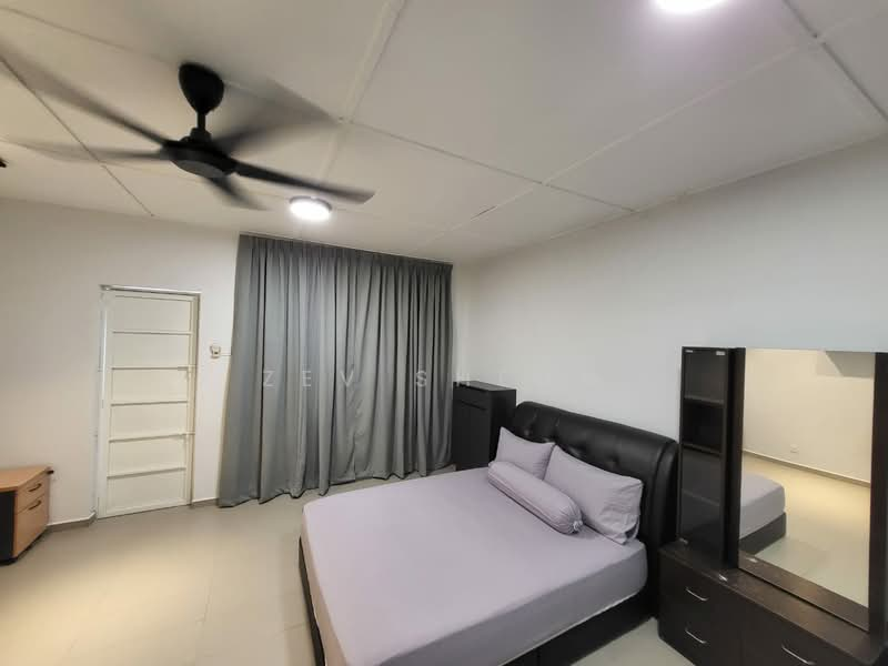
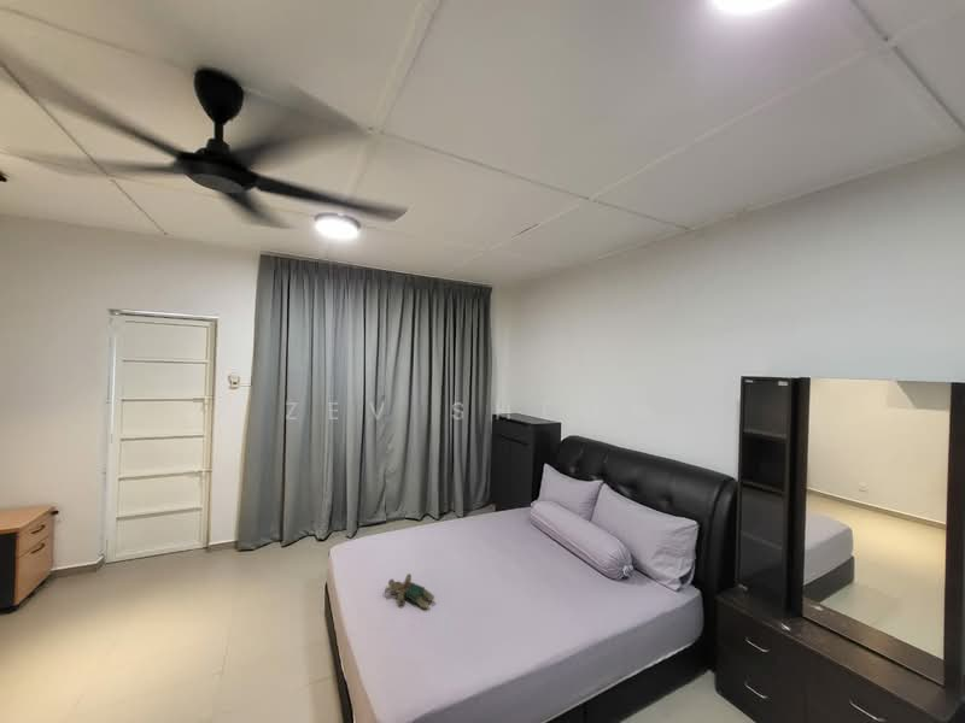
+ teddy bear (408, 592)
